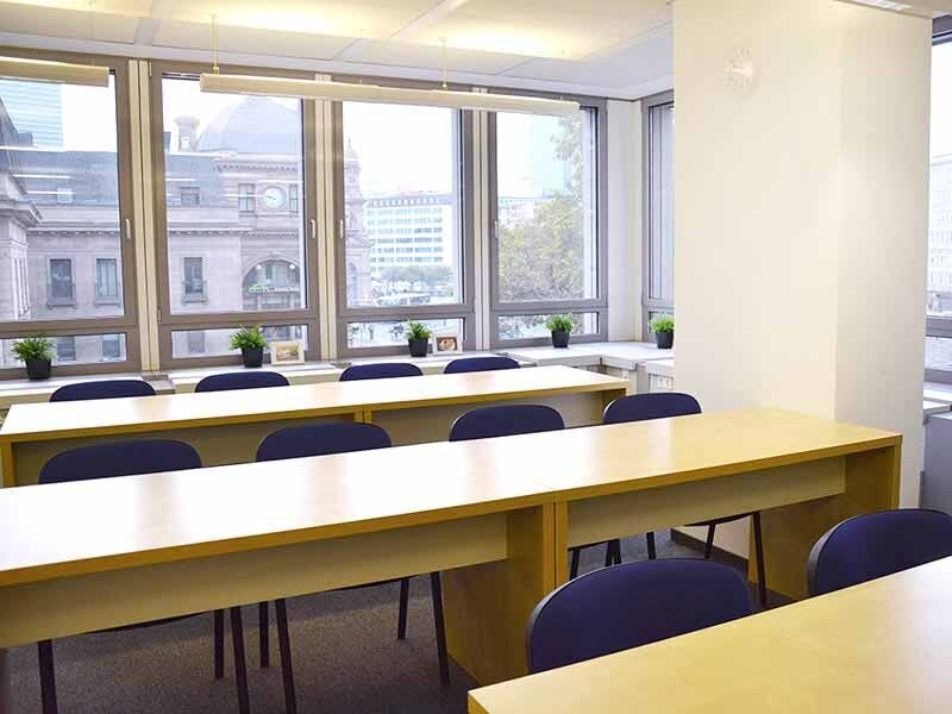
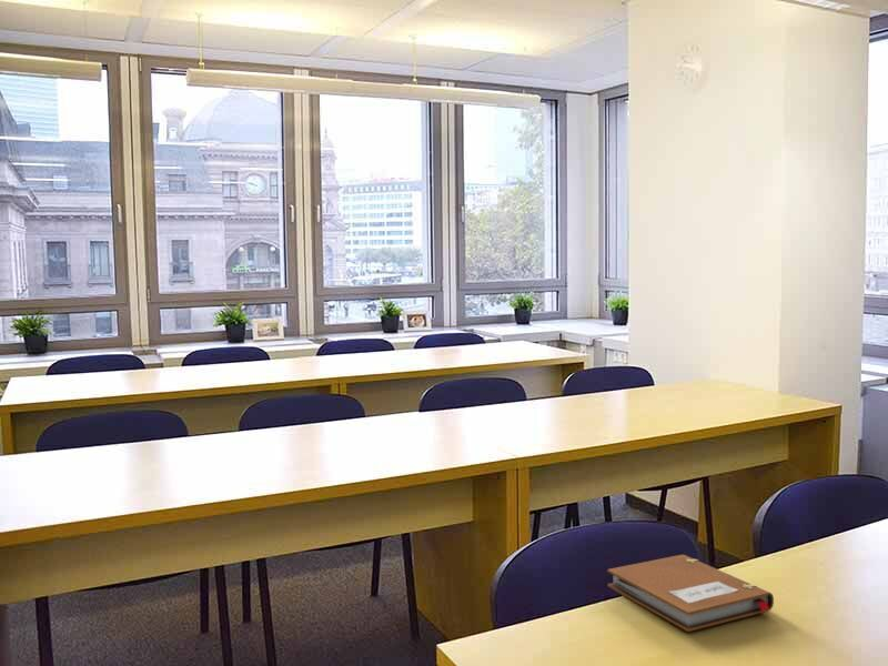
+ notebook (689, 589)
